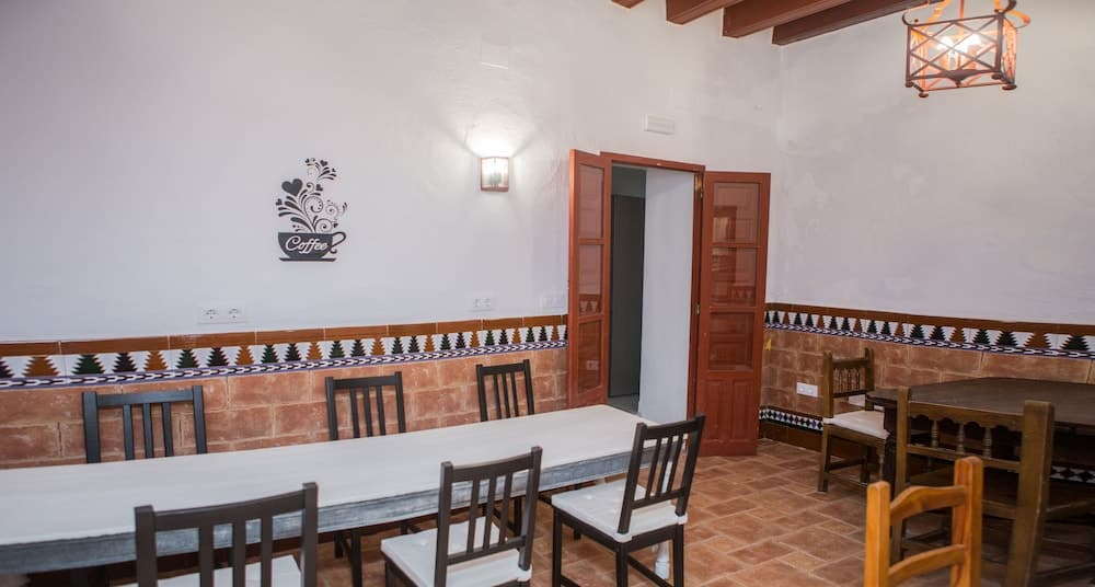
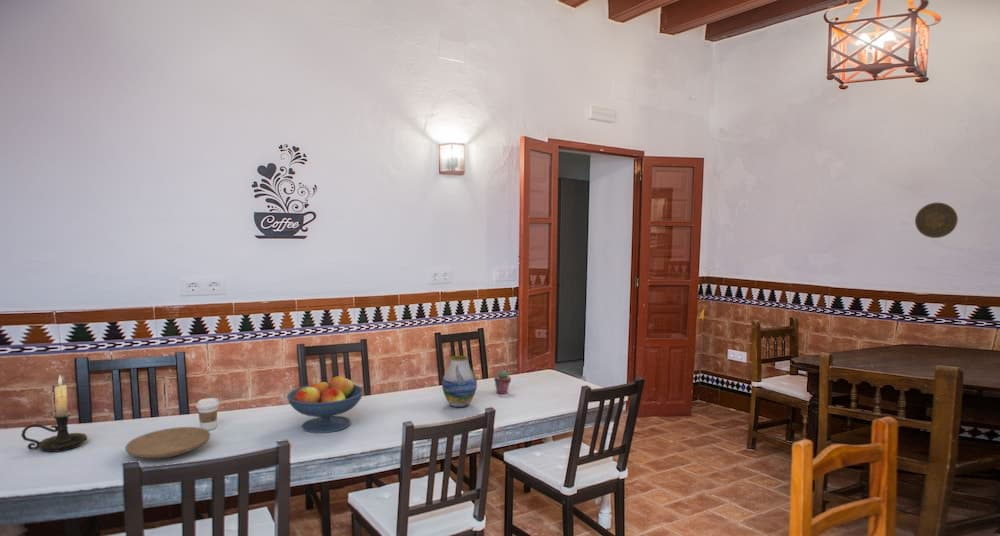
+ potted succulent (502, 381)
+ decorative plate (935, 220)
+ fruit bowl (326, 402)
+ candle holder (54, 409)
+ coffee cup (208, 414)
+ vase (459, 381)
+ plate (169, 445)
